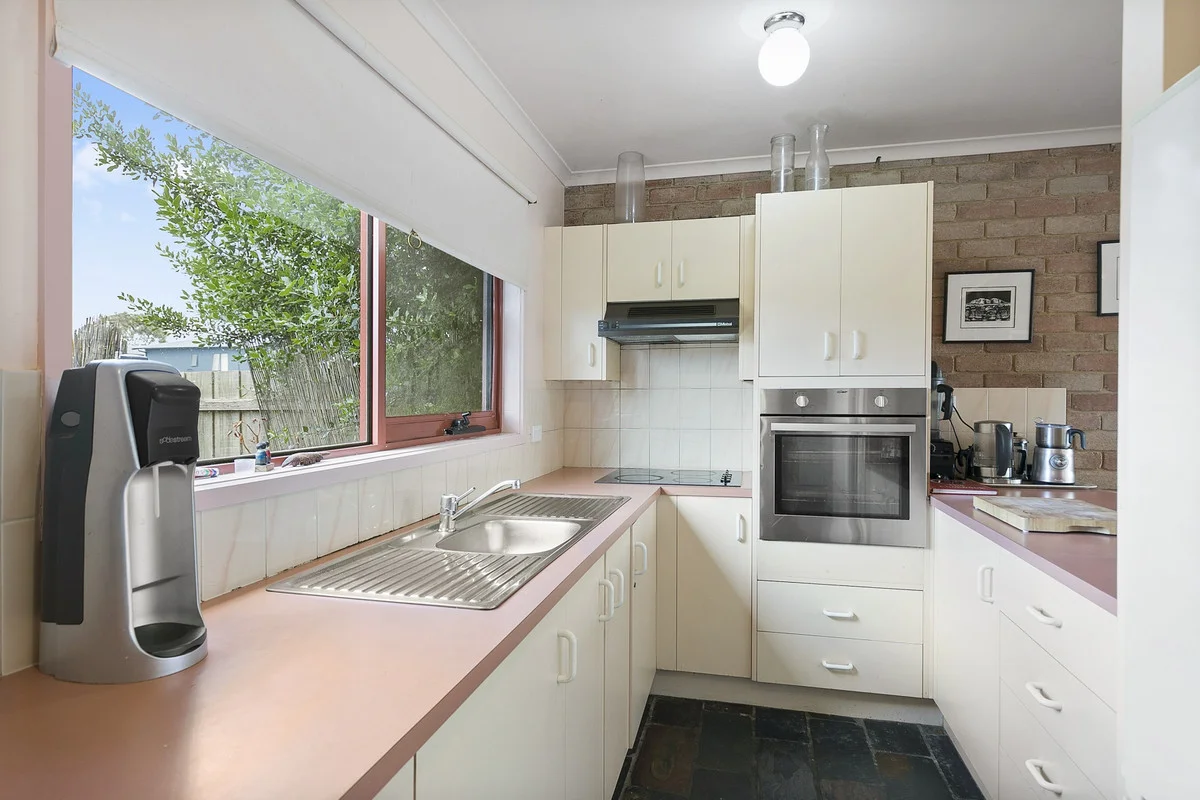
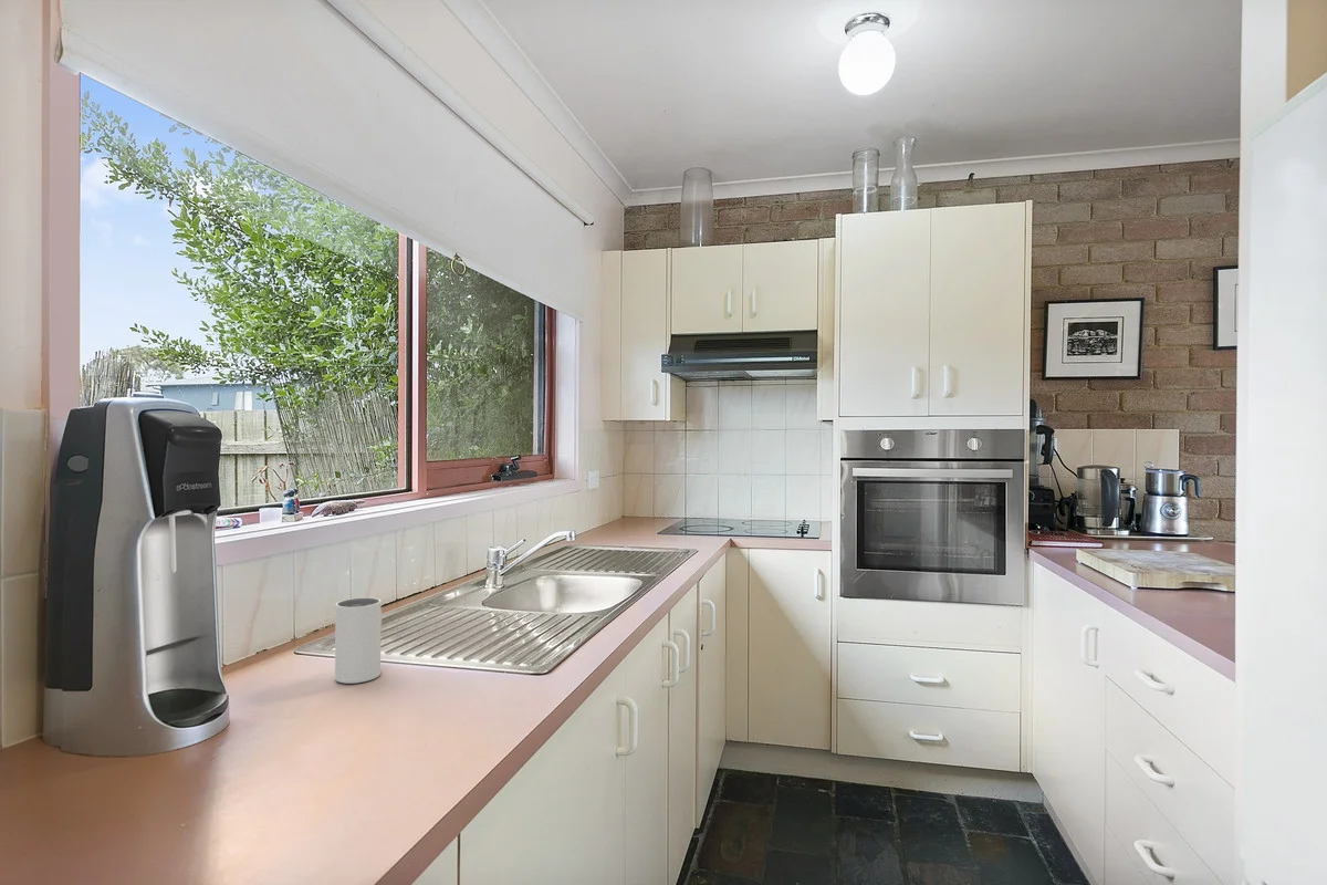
+ mug (363, 636)
